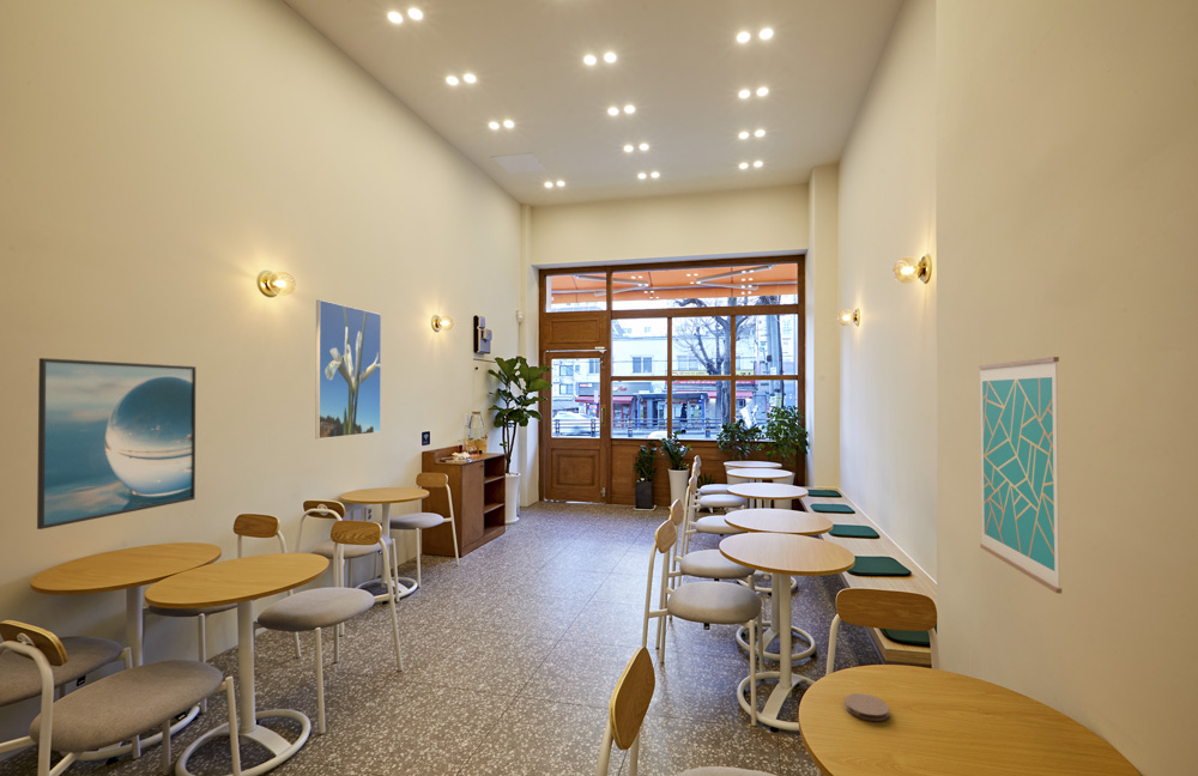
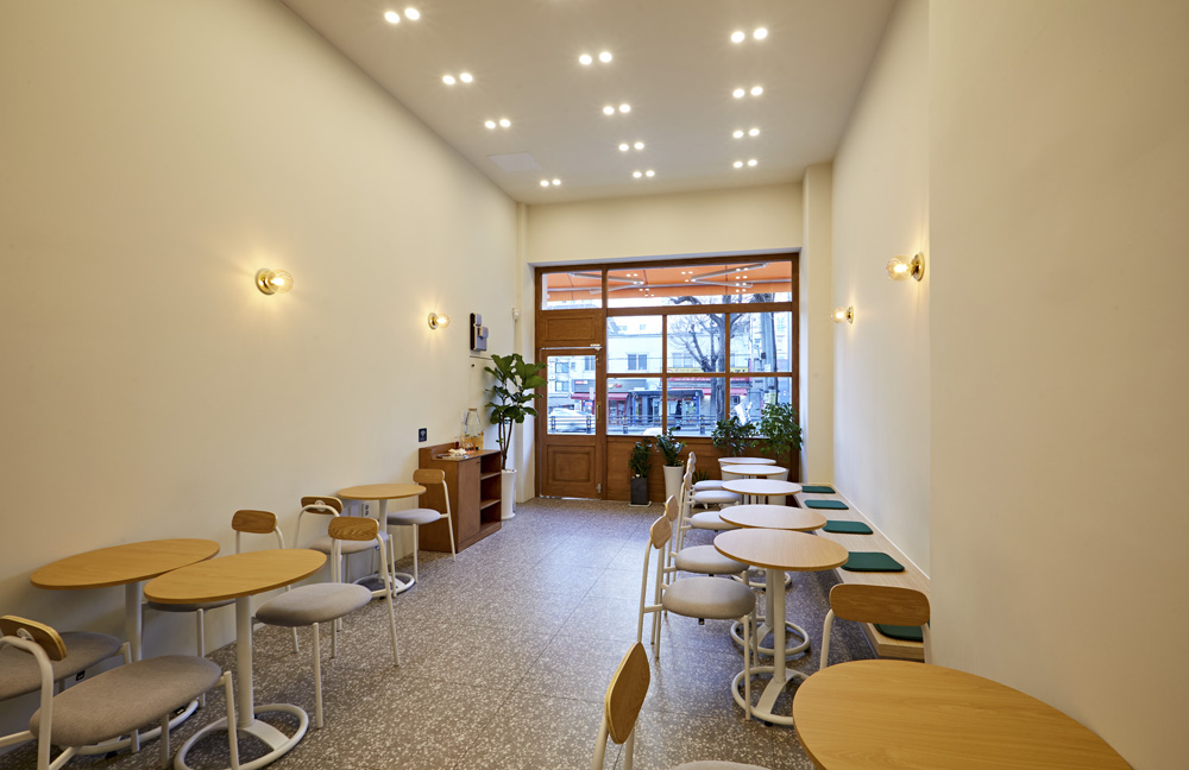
- wall art (1014, 463)
- coaster (866, 707)
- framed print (126, 437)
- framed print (350, 371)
